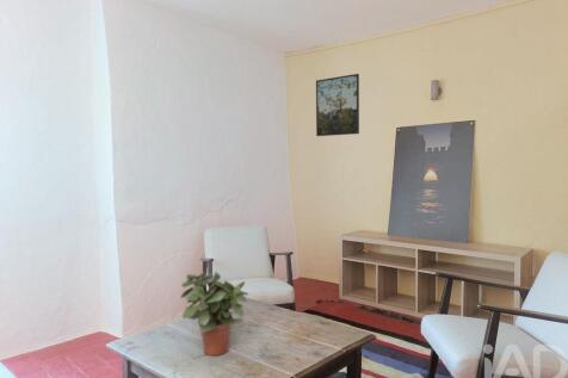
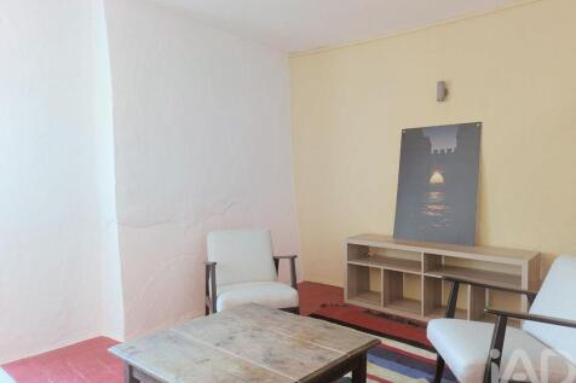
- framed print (337, 106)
- potted plant (215, 311)
